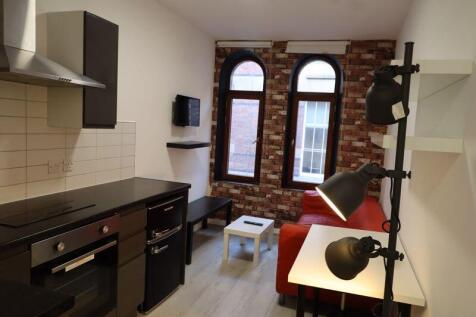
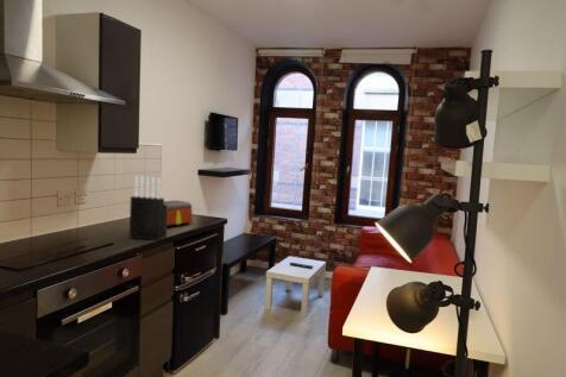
+ toaster (169, 213)
+ knife block (150, 207)
